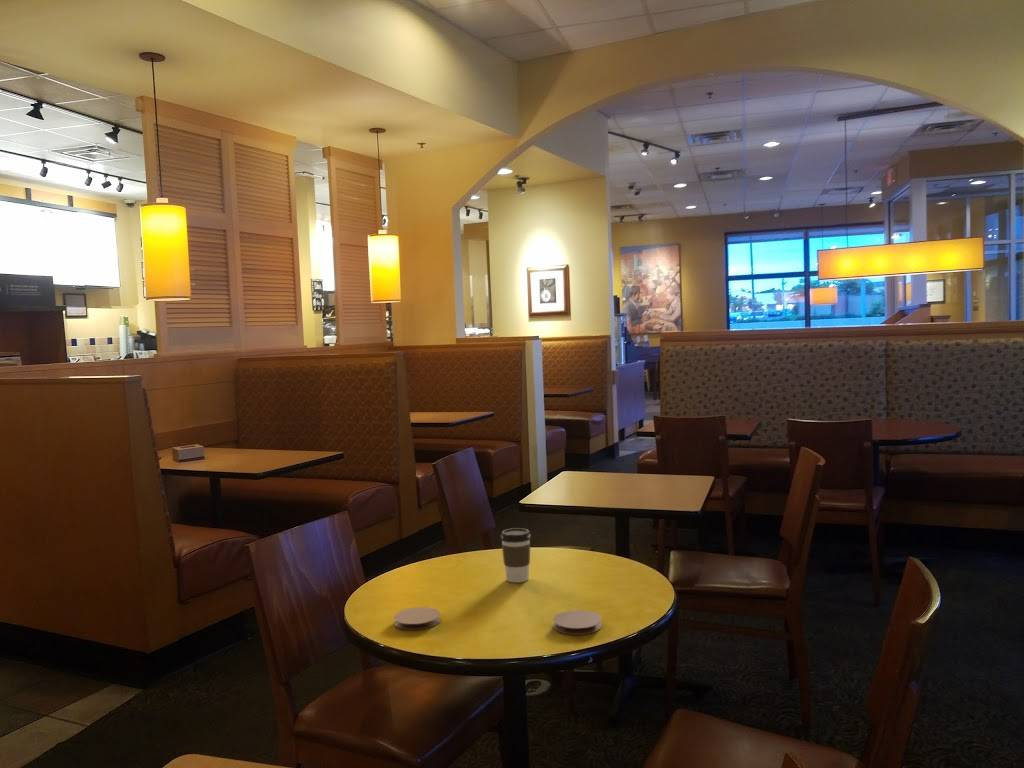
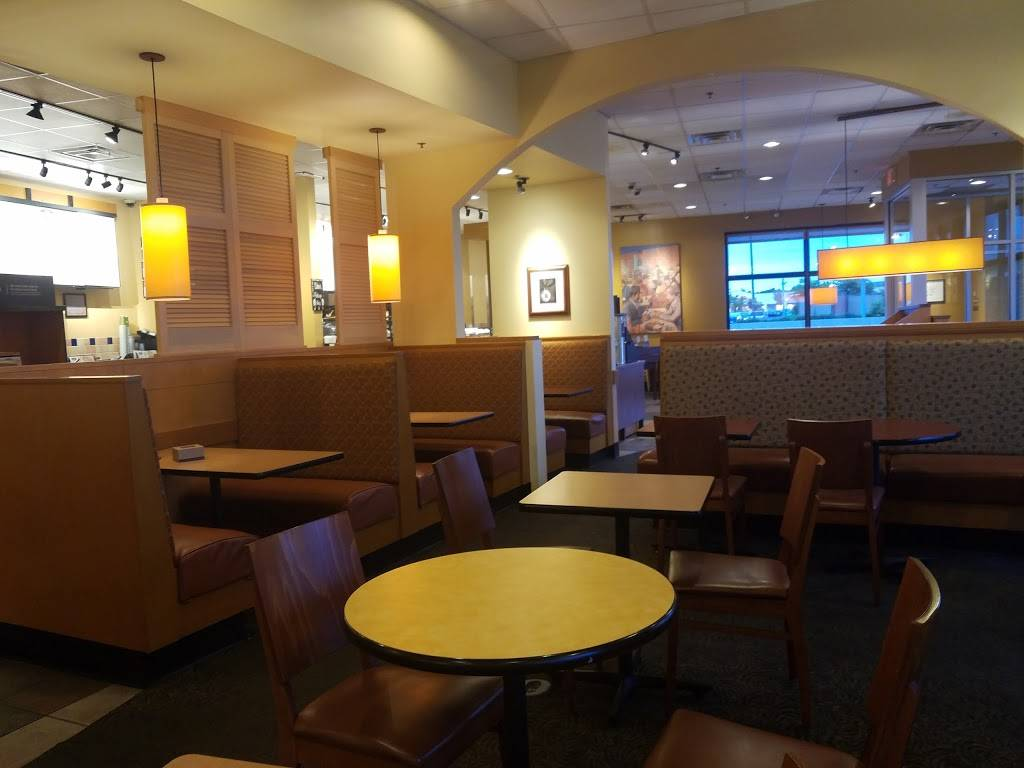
- coaster (577, 622)
- coffee cup (516, 555)
- coaster (417, 618)
